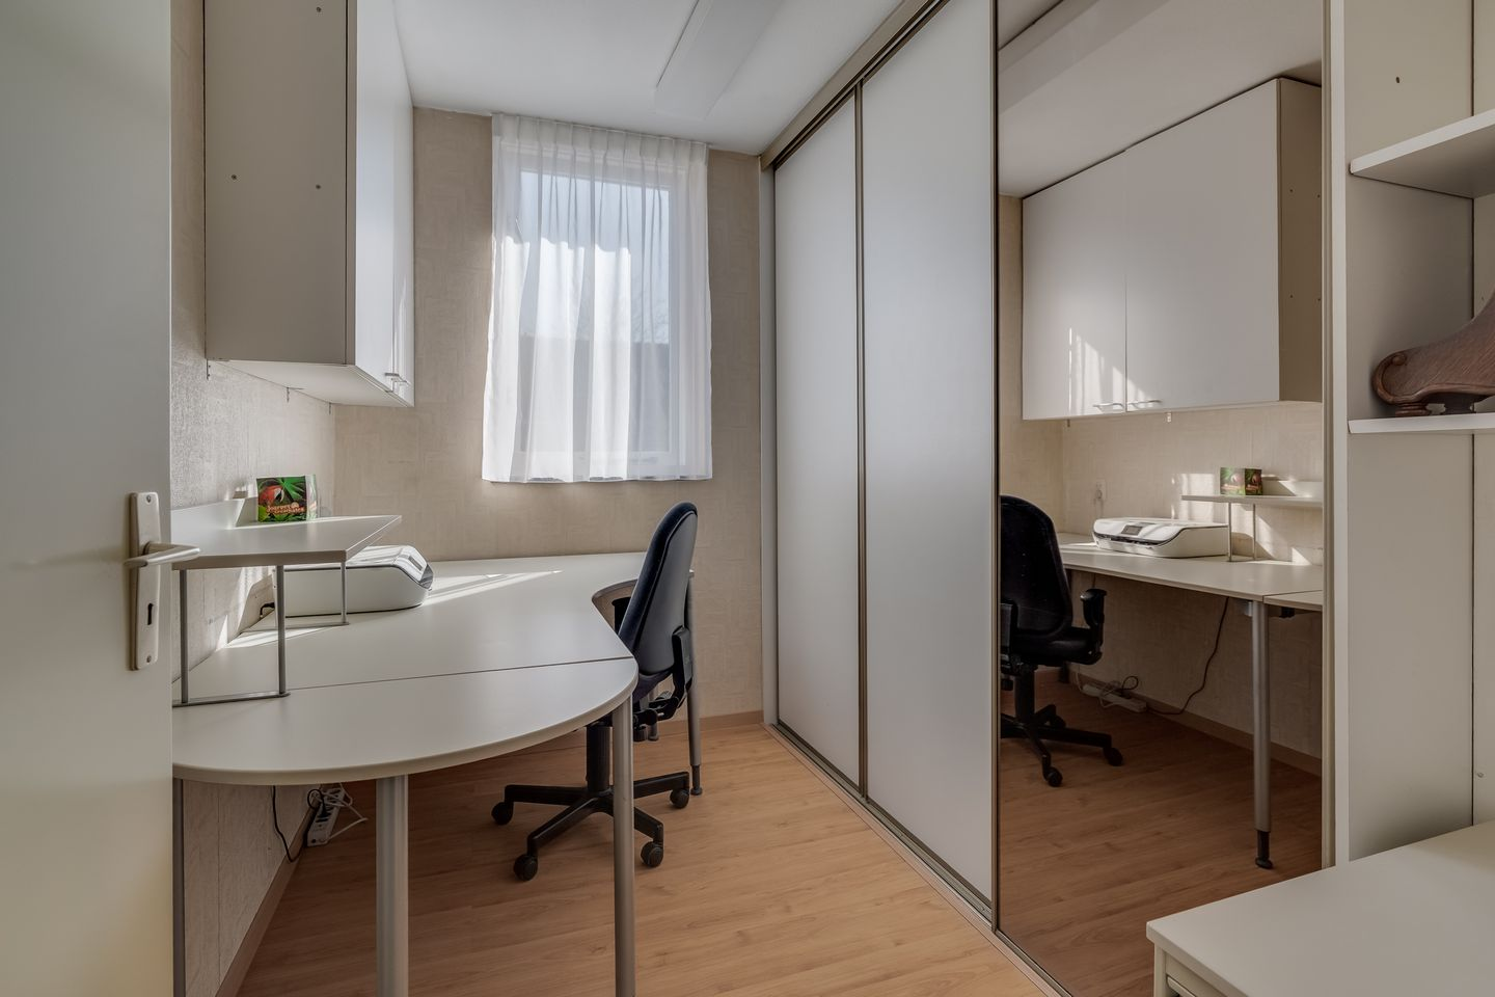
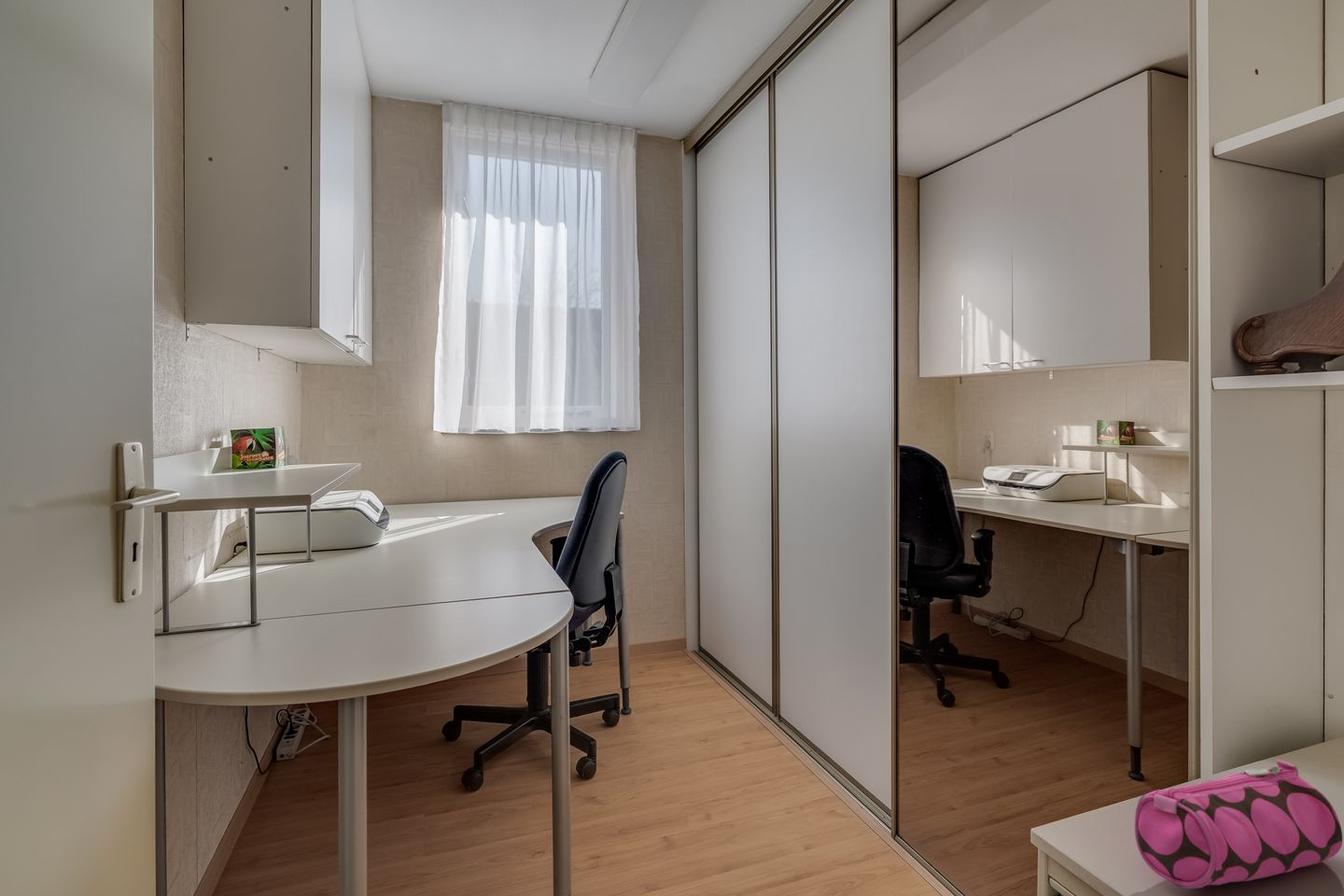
+ pencil case (1232, 820)
